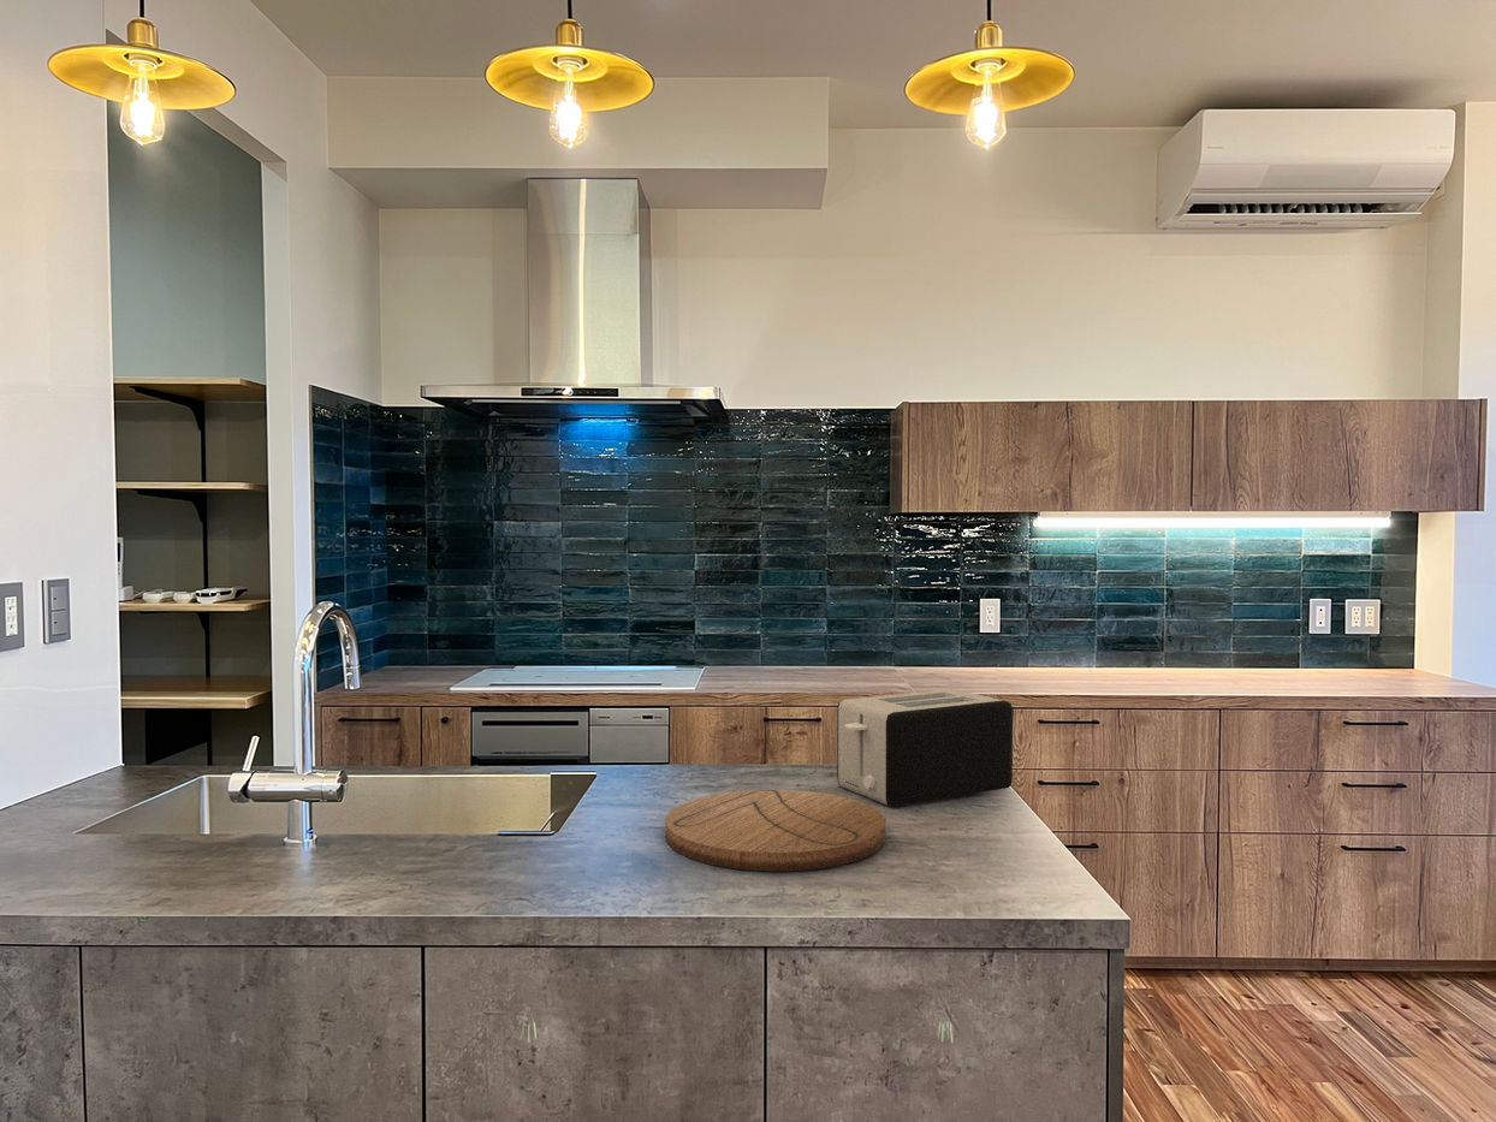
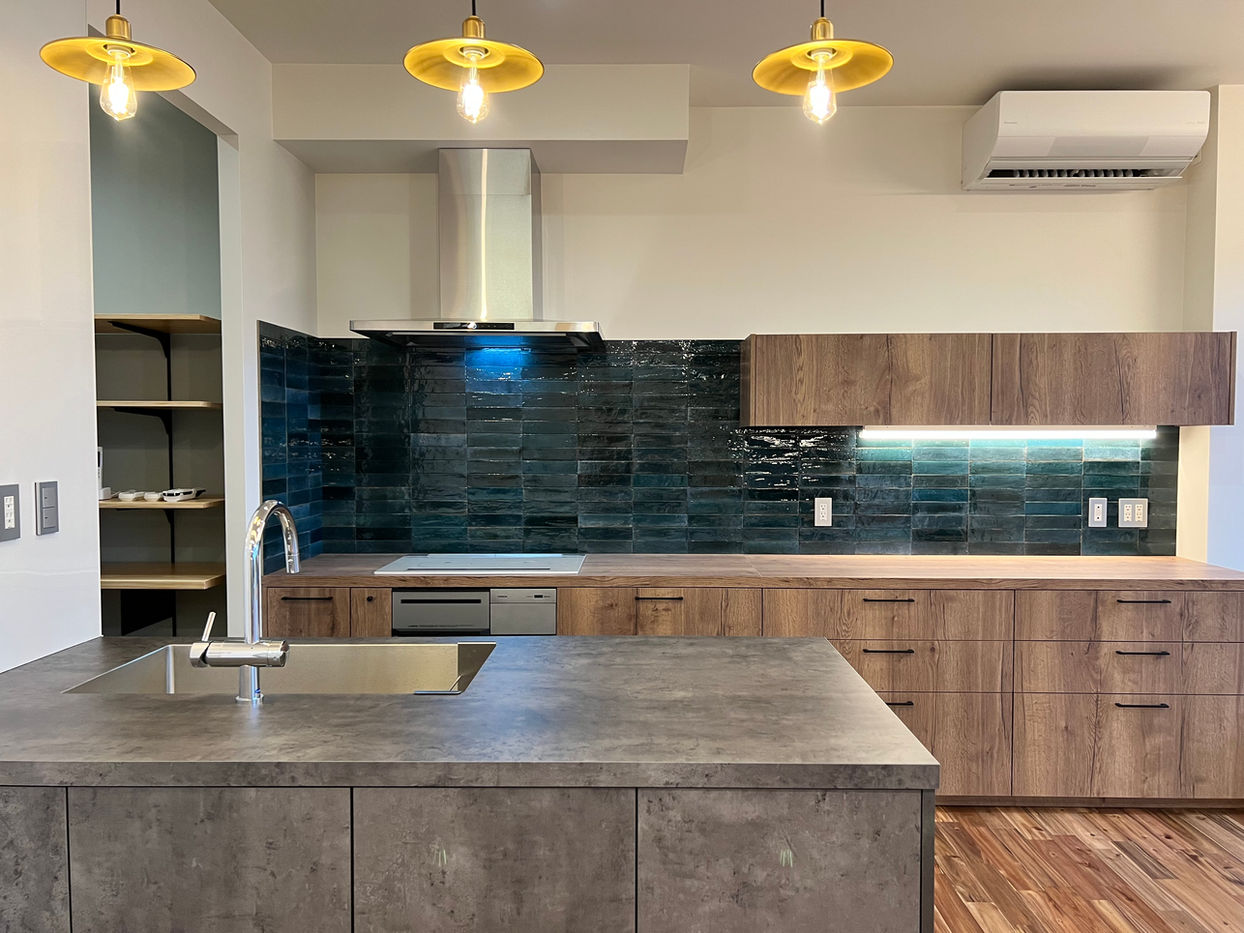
- toaster (924, 743)
- cutting board (774, 826)
